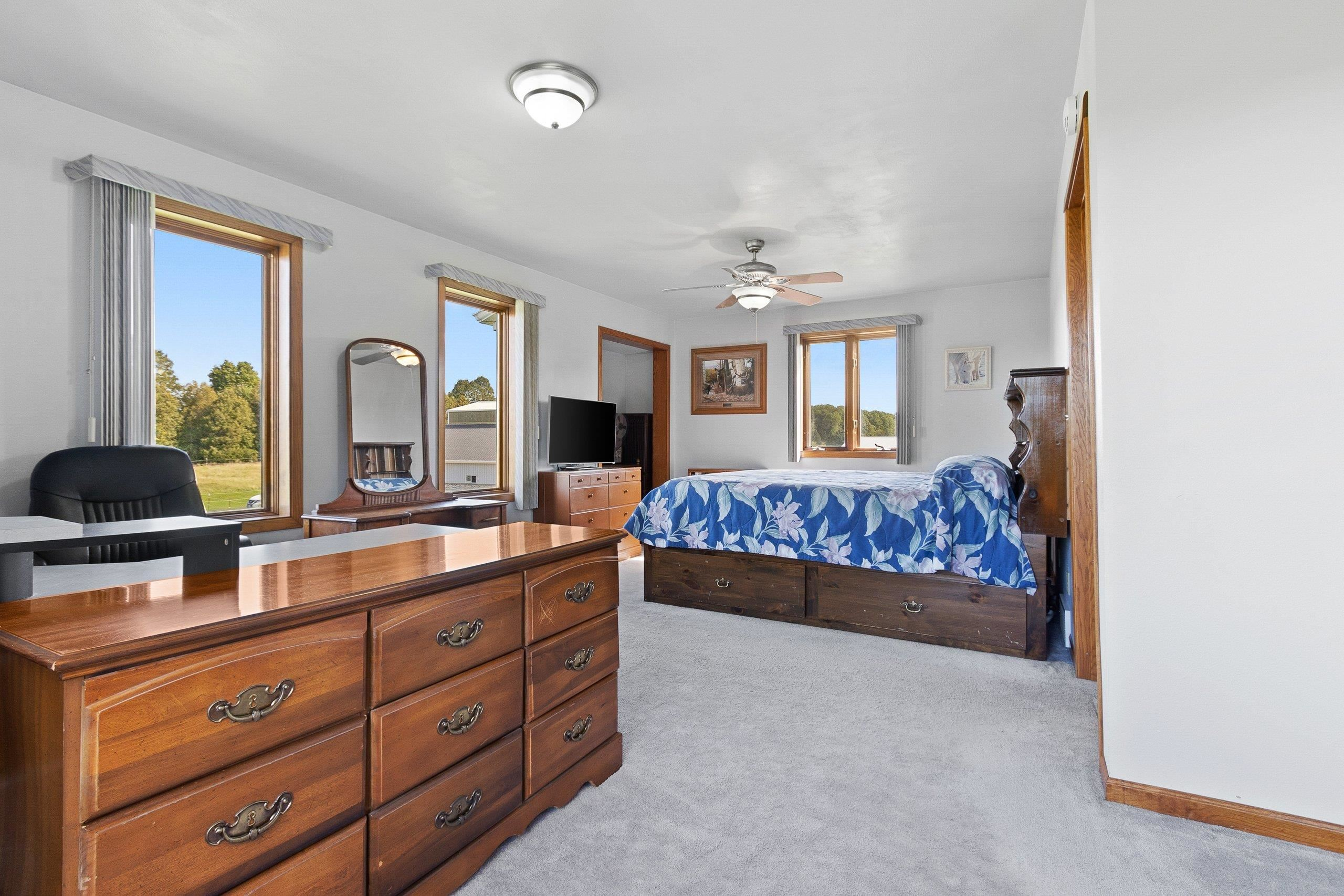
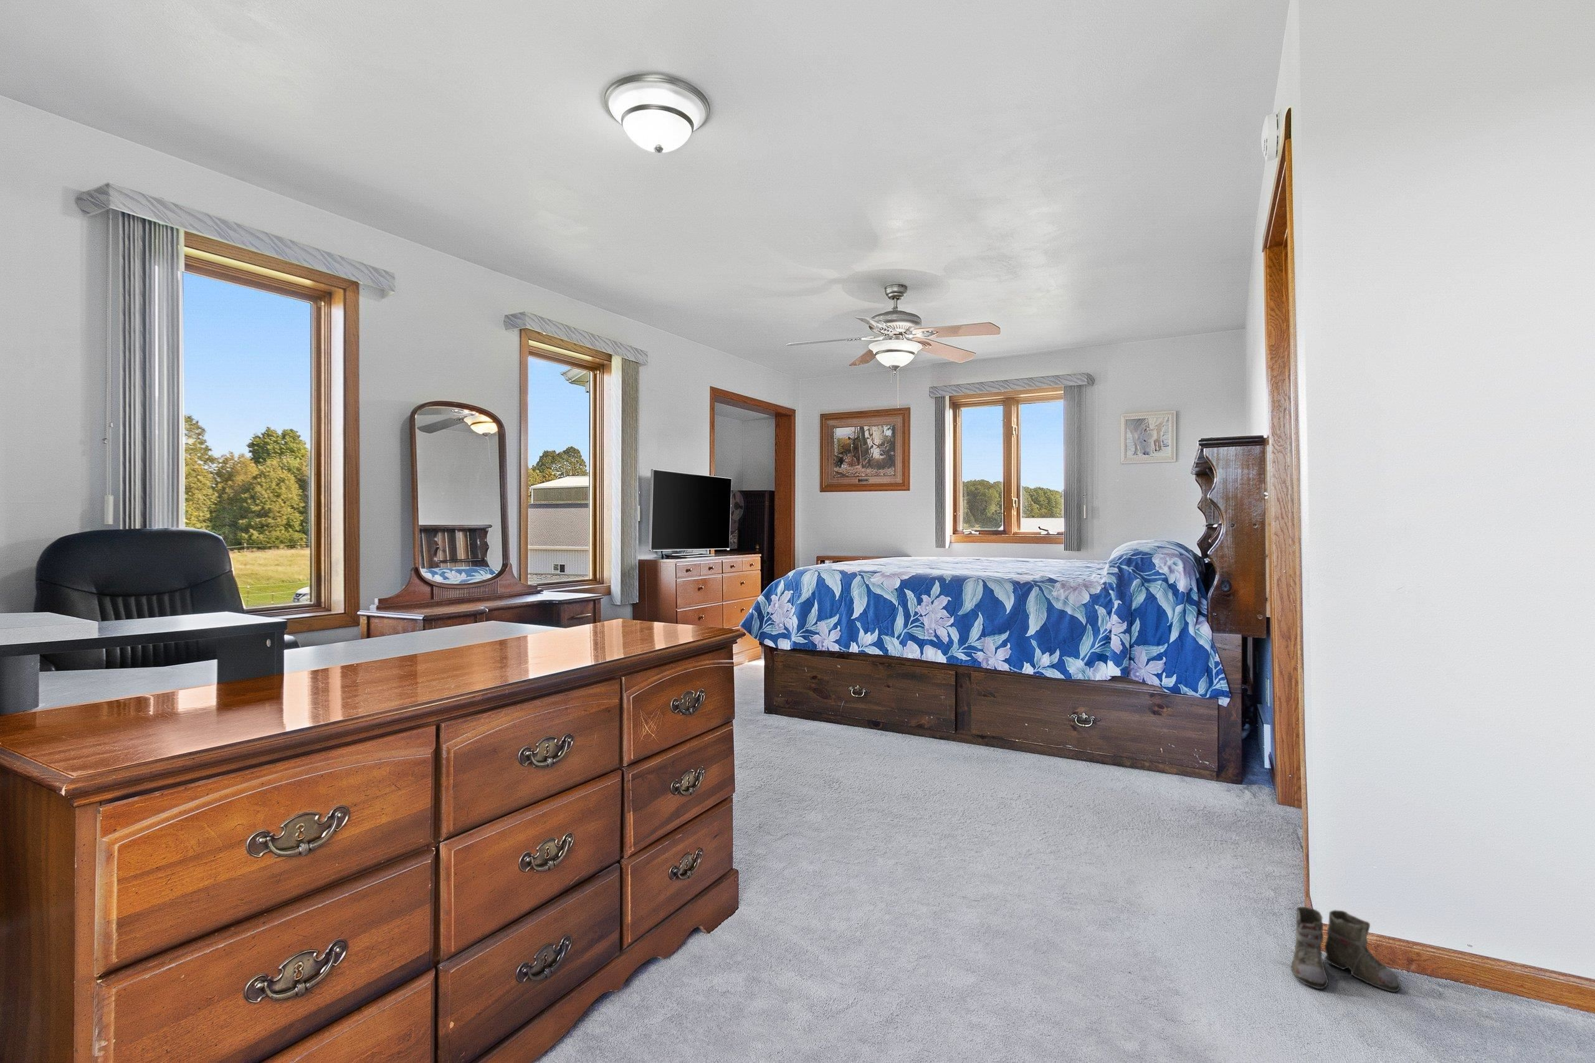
+ boots (1333, 947)
